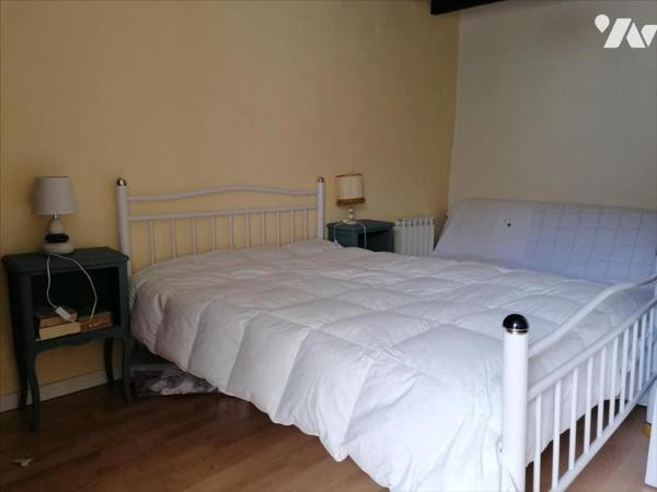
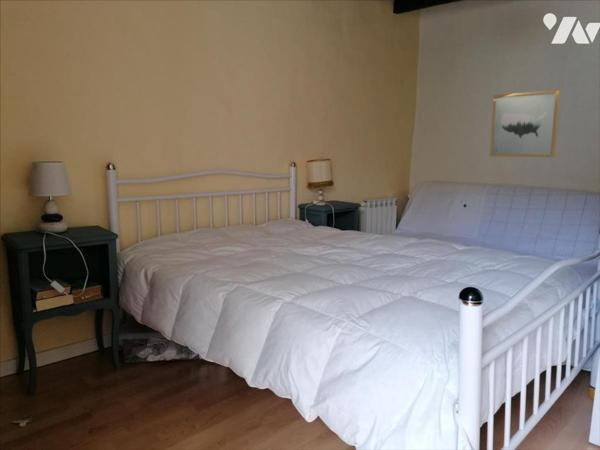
+ wall art (523, 125)
